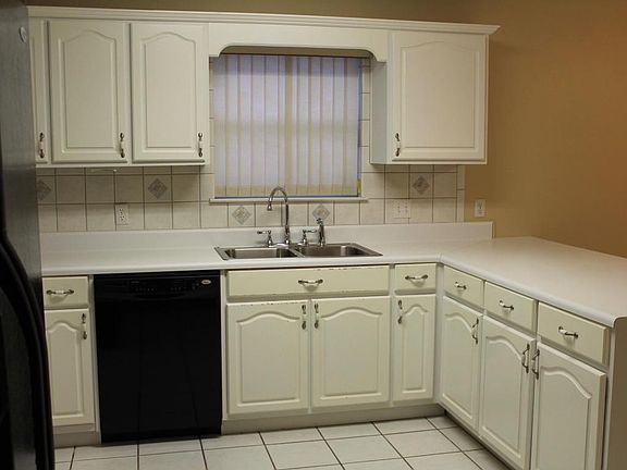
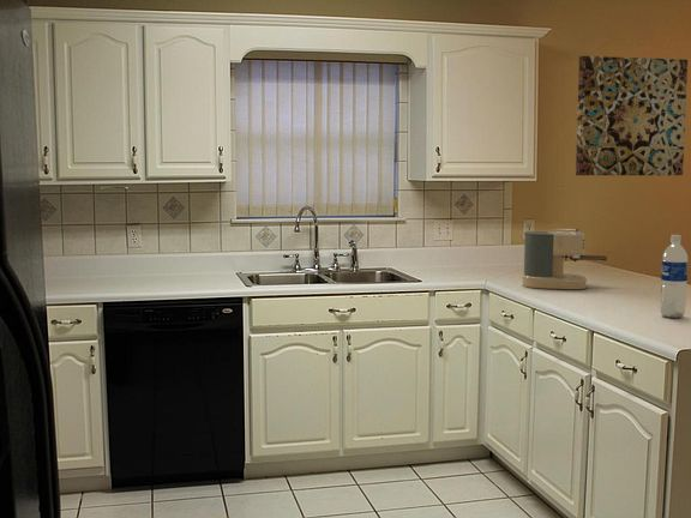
+ wall art (631, 116)
+ coffee maker (564, 257)
+ water bottle (674, 276)
